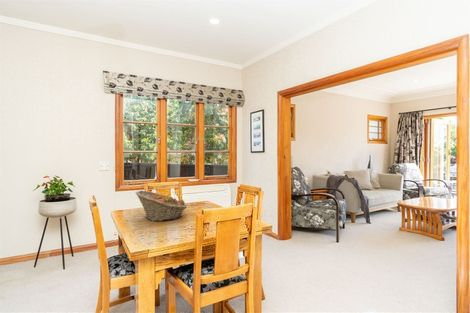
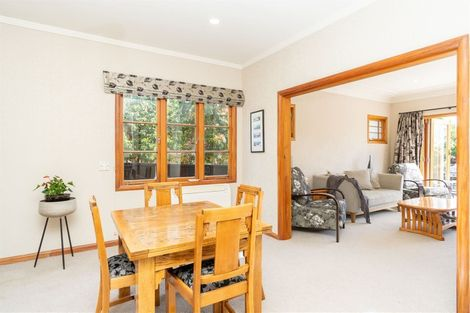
- fruit basket (161, 203)
